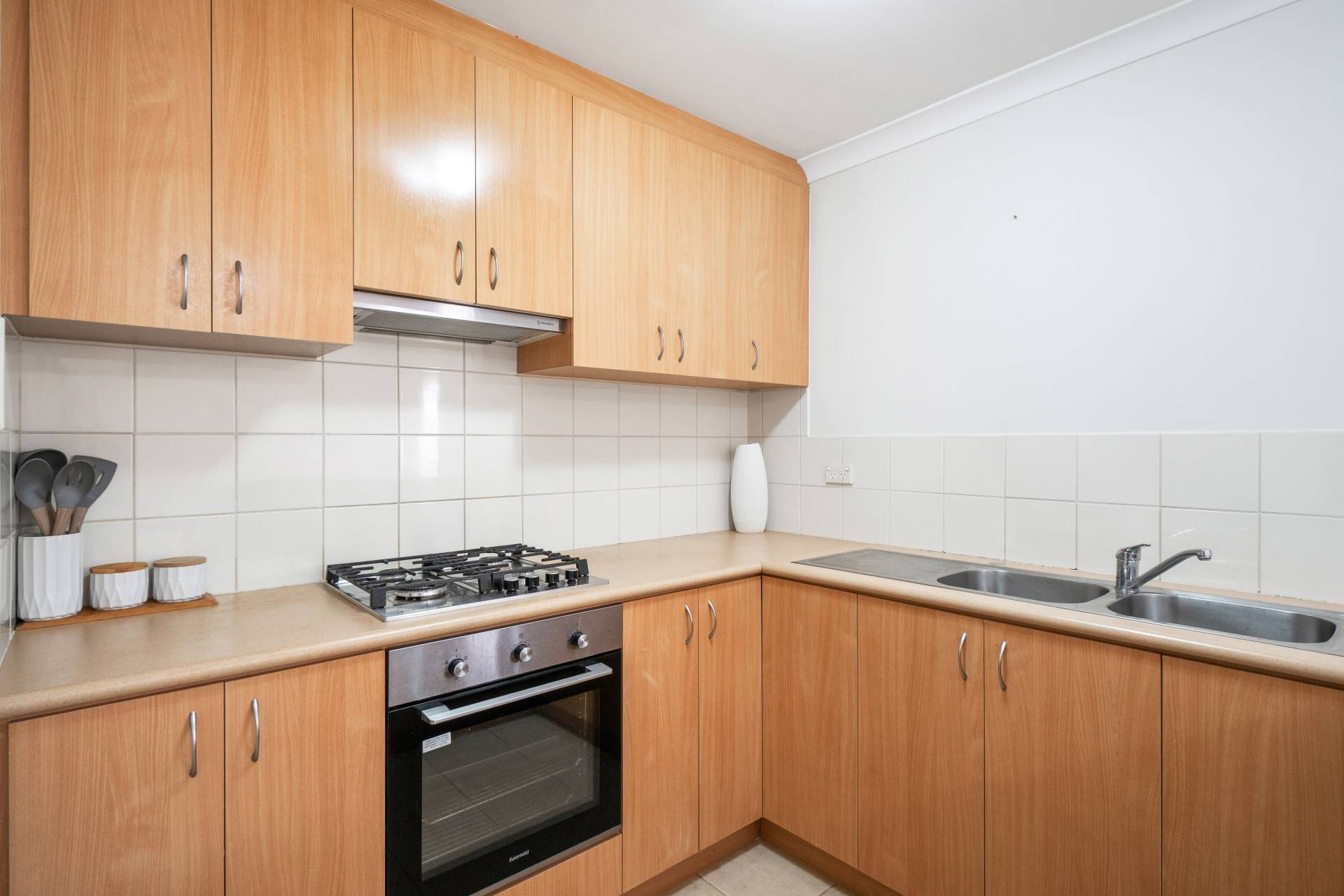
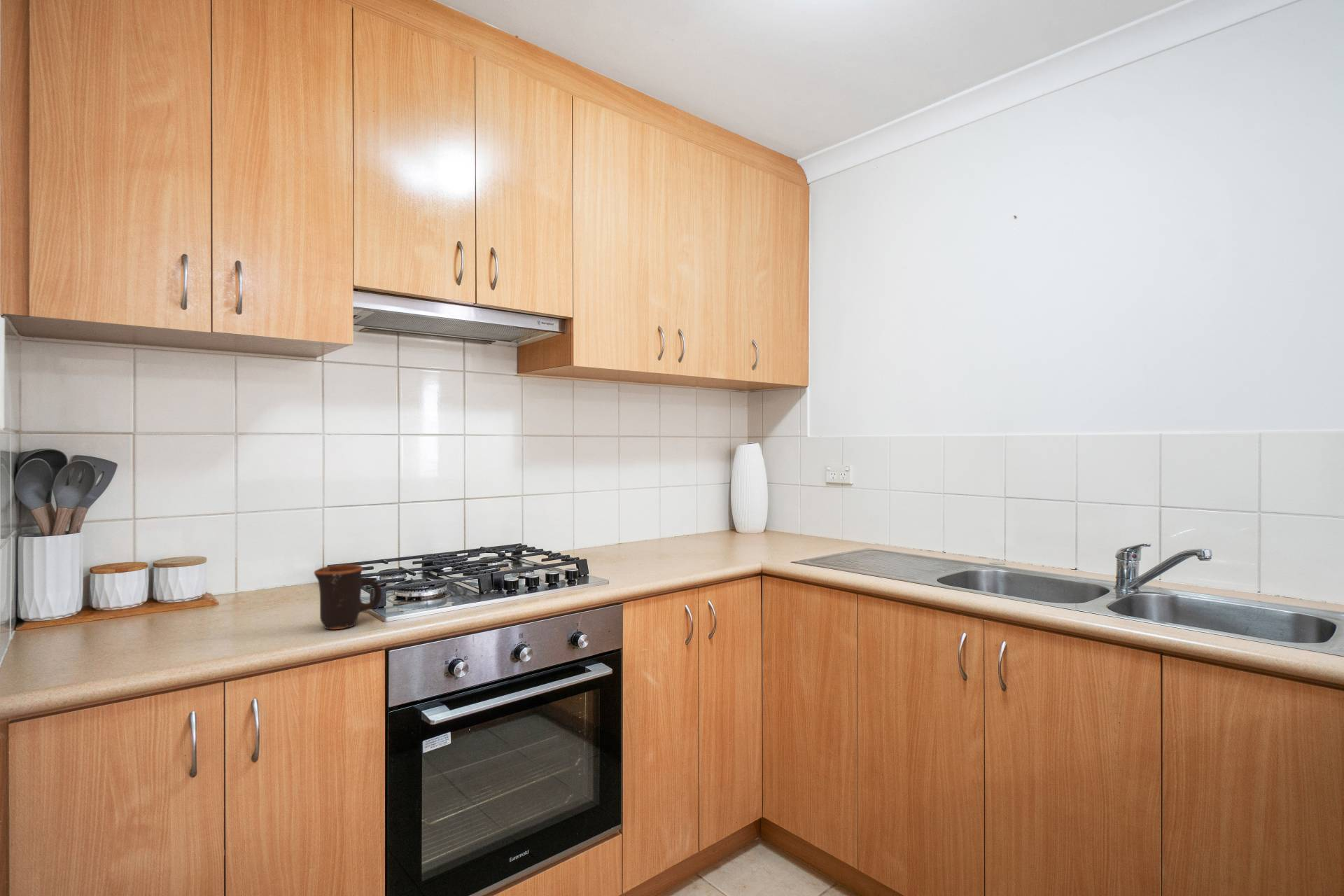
+ mug (349, 595)
